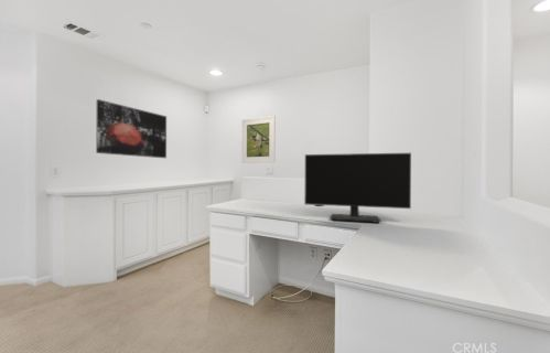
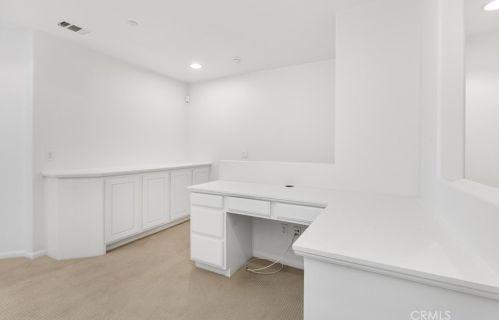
- monitor (354, 186)
- wall art (136, 132)
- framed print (258, 140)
